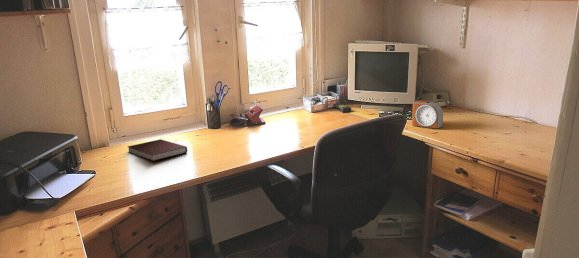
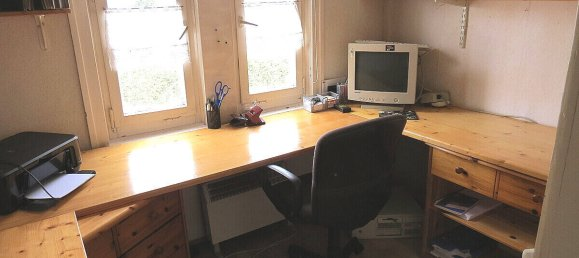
- notebook (157, 149)
- alarm clock (427, 113)
